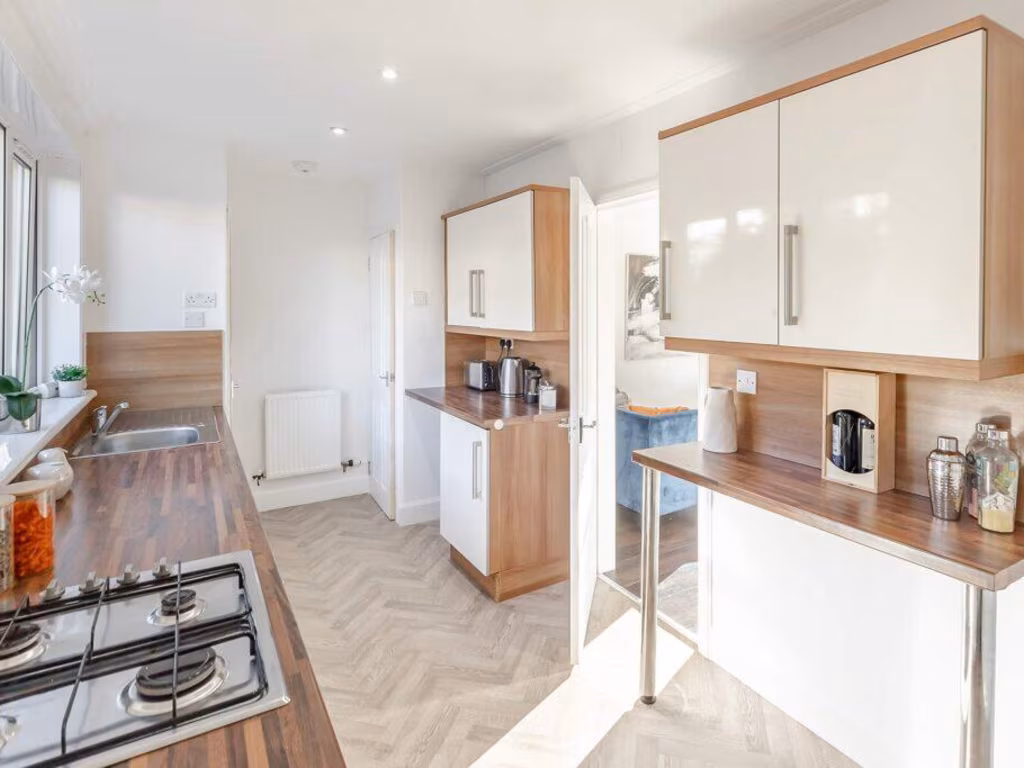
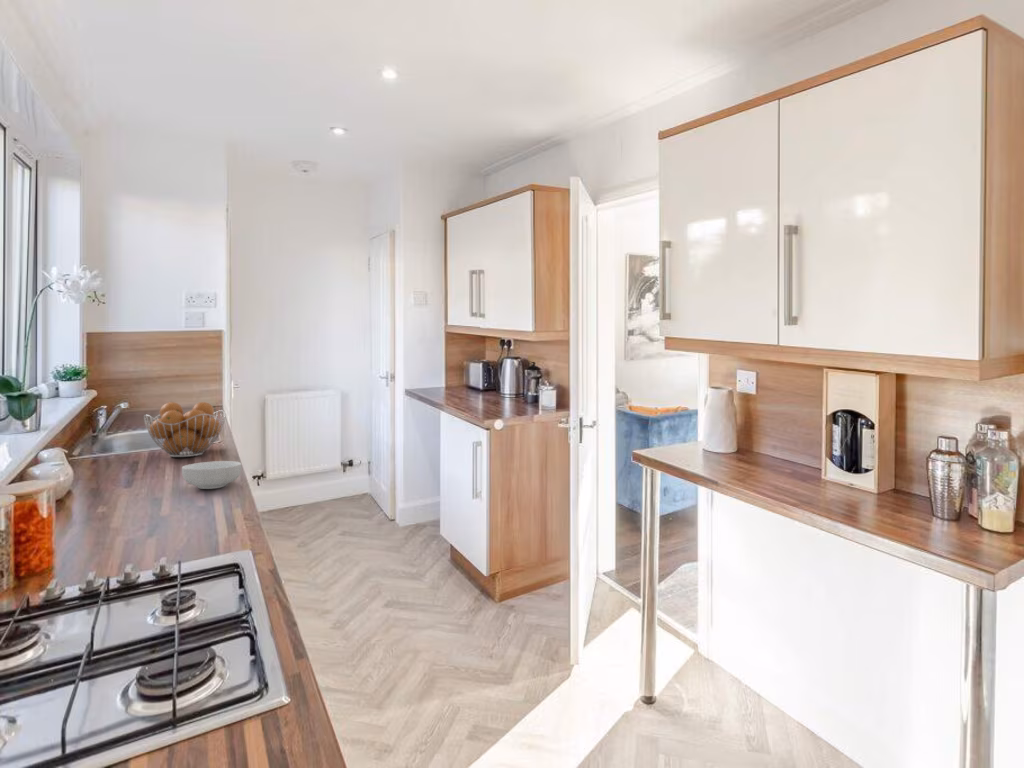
+ fruit basket (186, 428)
+ cereal bowl (212, 475)
